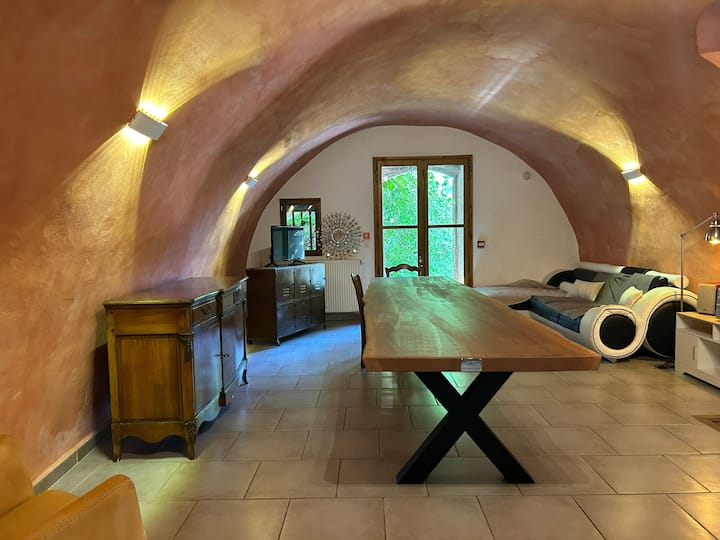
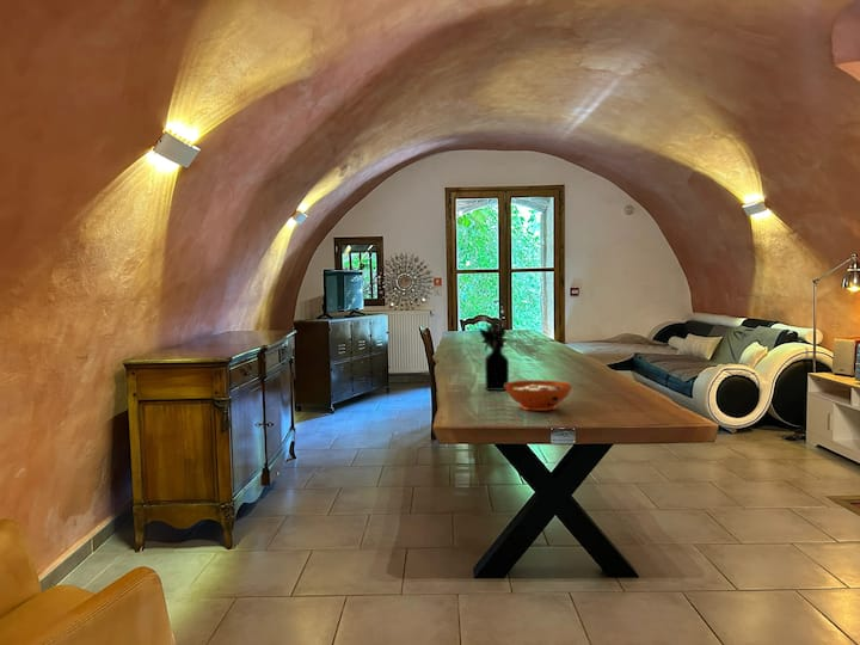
+ vase (496, 352)
+ decorative bowl (538, 395)
